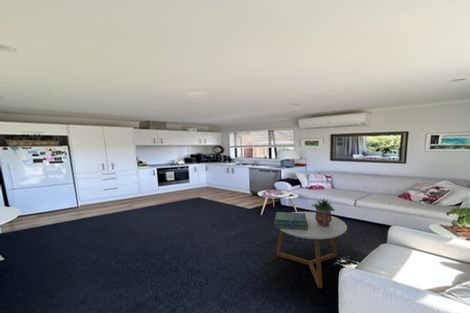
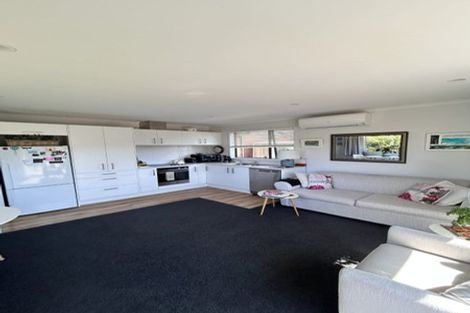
- coffee table (315, 244)
- potted plant (322, 210)
- stack of books (290, 220)
